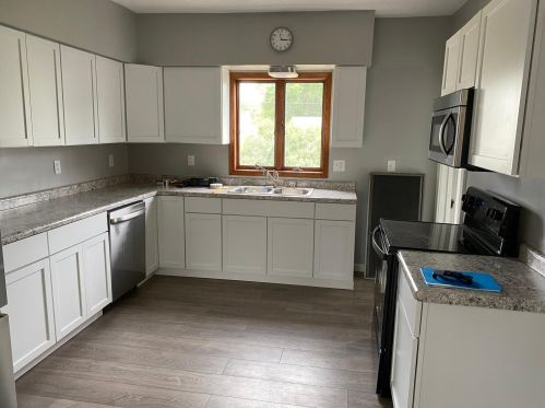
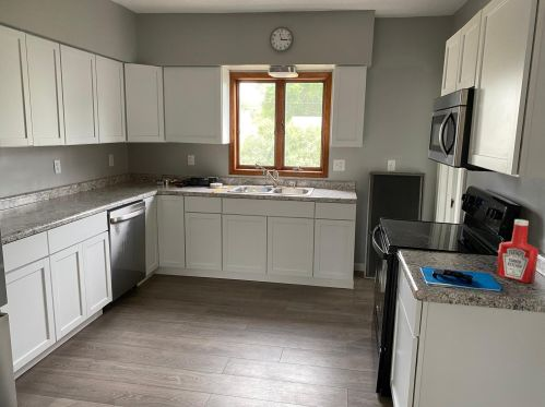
+ soap bottle (518, 249)
